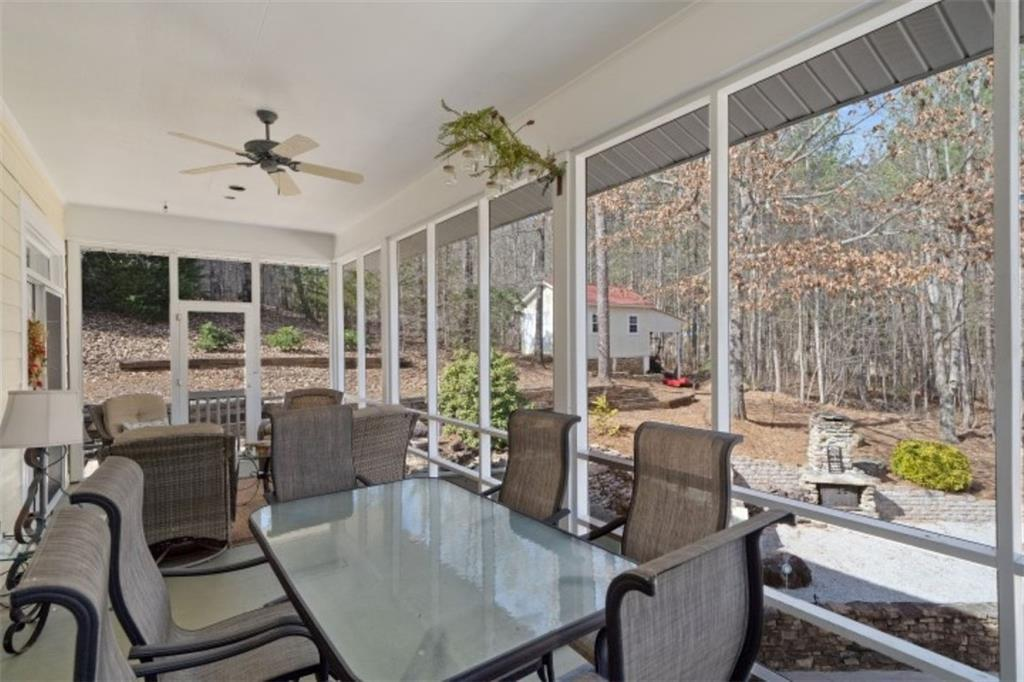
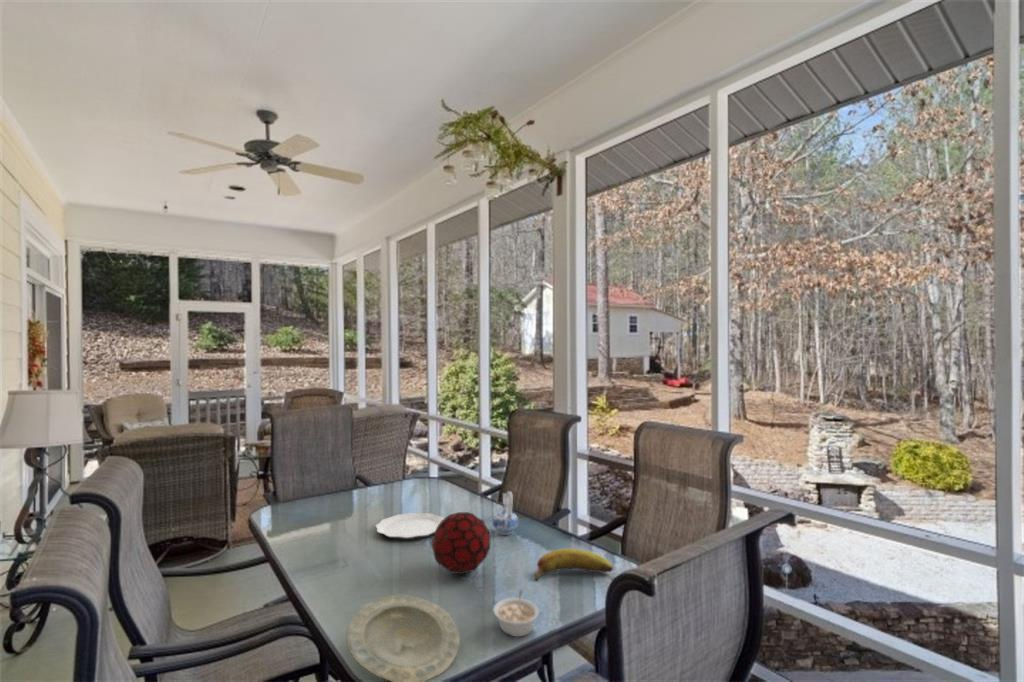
+ ceramic pitcher (505, 511)
+ decorative orb (461, 542)
+ plate (411, 526)
+ fruit (572, 565)
+ legume (515, 615)
+ plate (404, 634)
